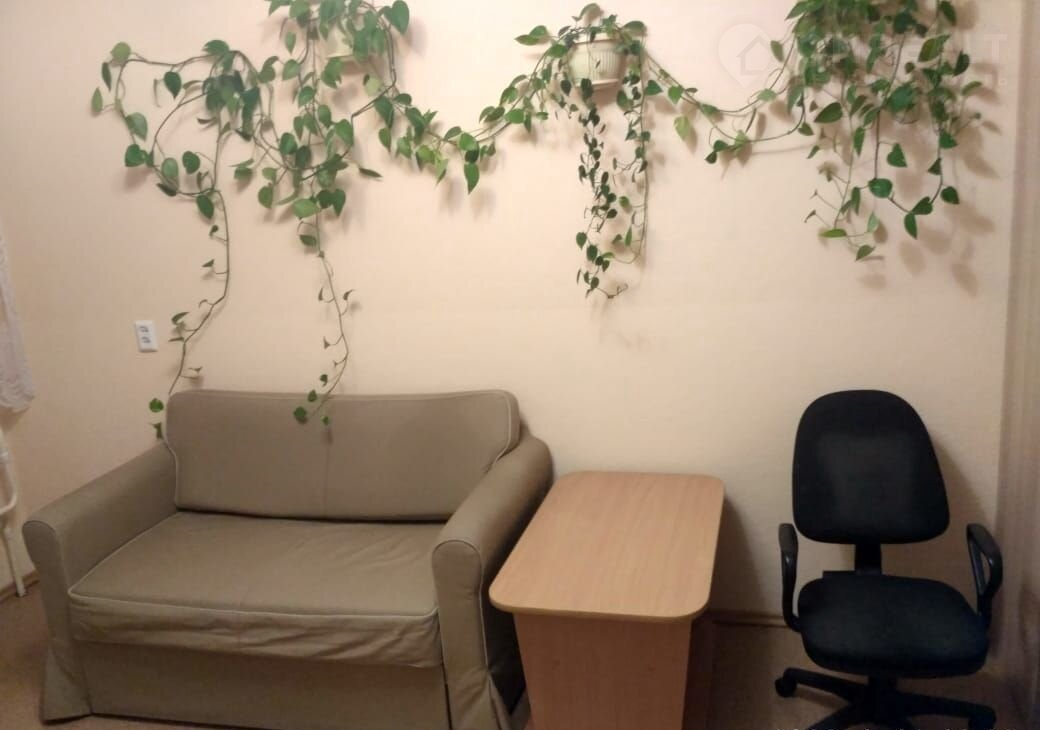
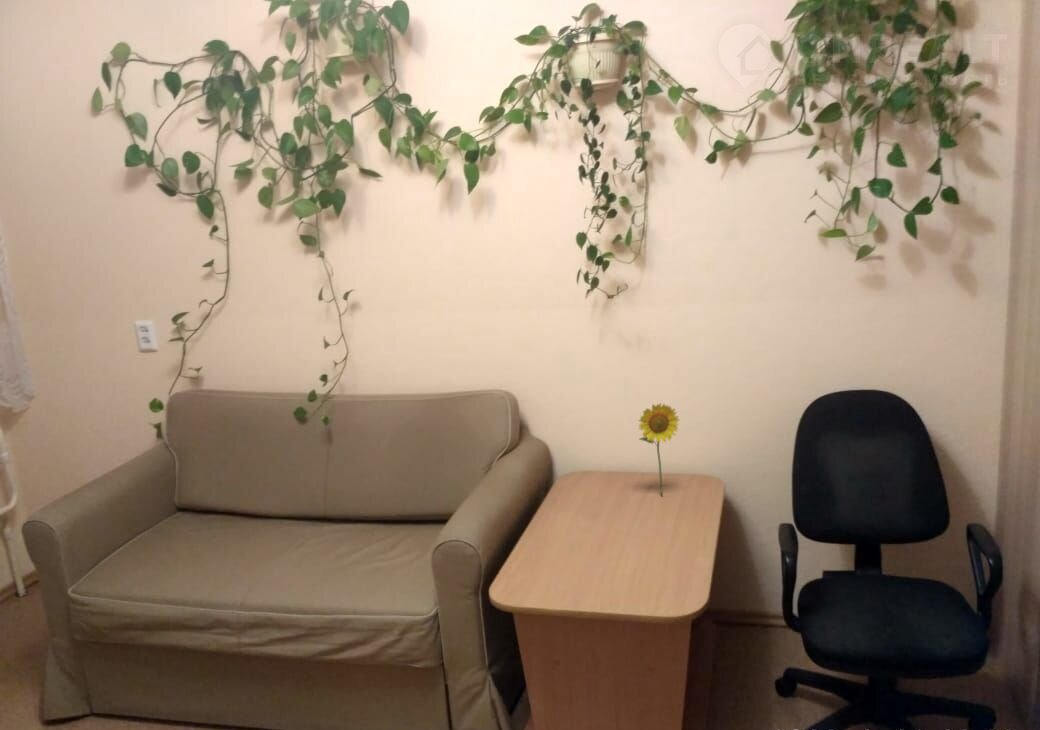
+ flower (658, 449)
